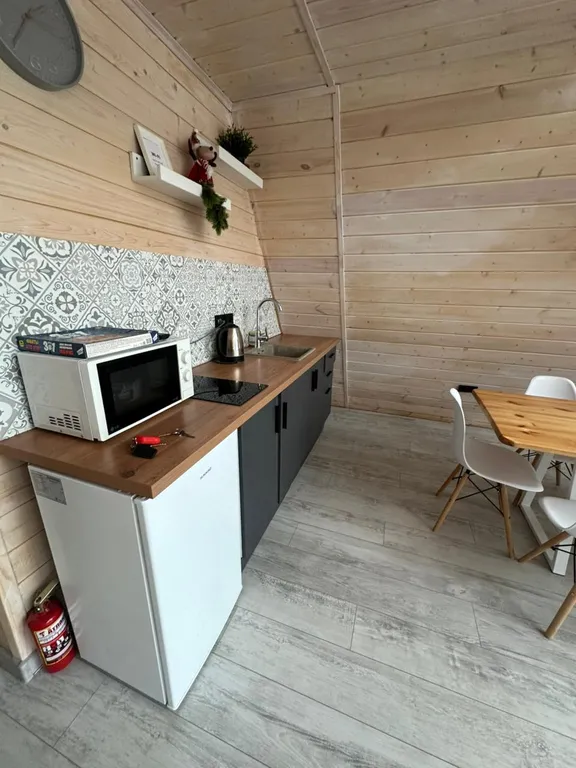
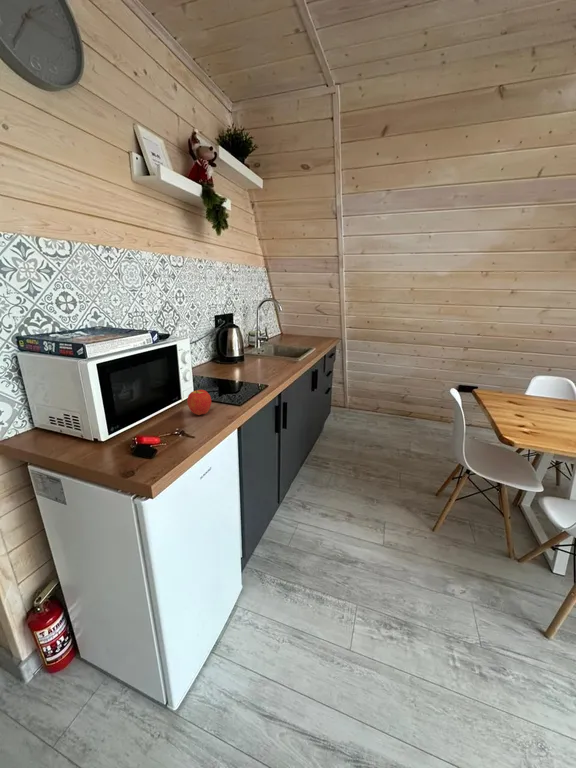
+ apple (199, 401)
